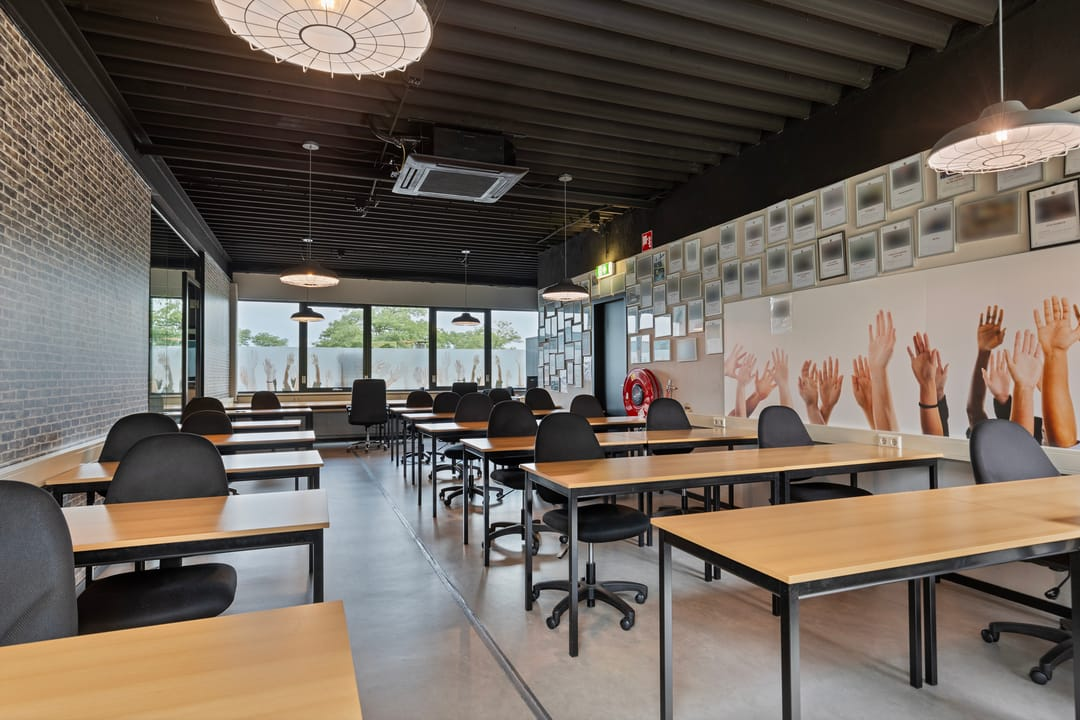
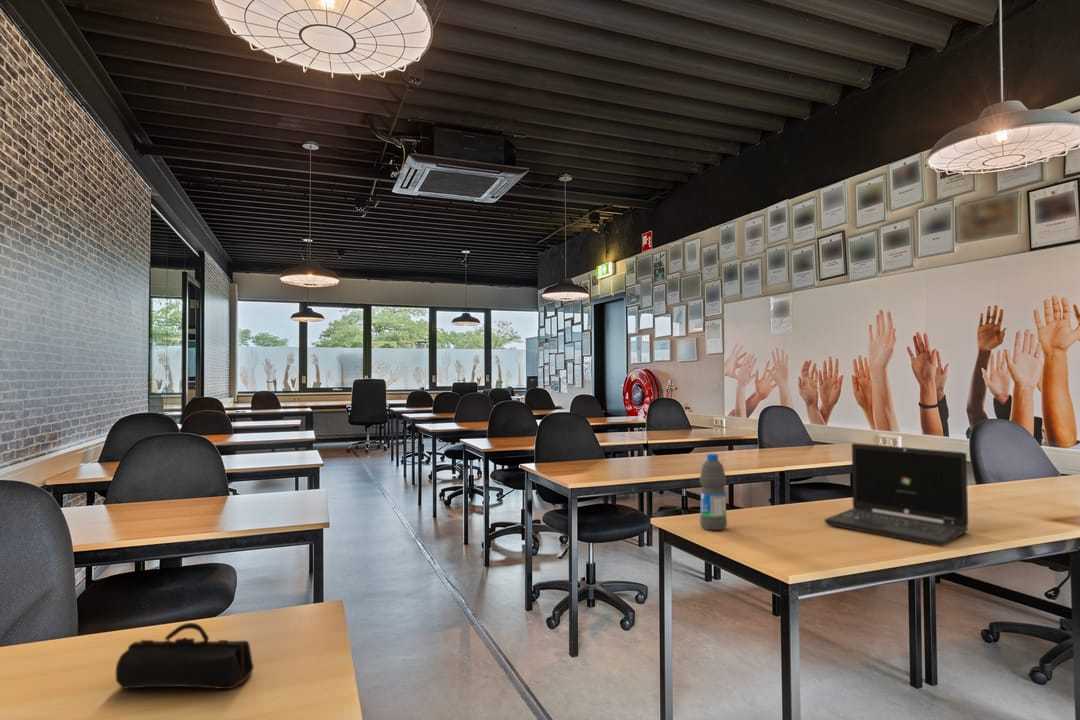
+ water bottle (712, 490)
+ laptop (893, 489)
+ pencil case (185, 652)
